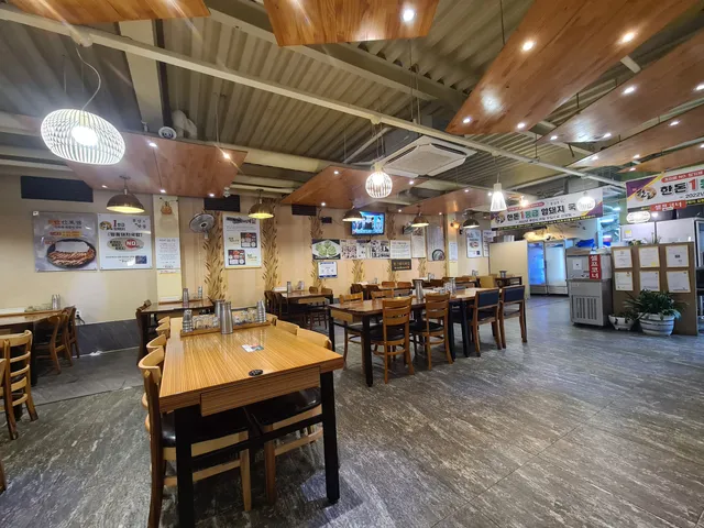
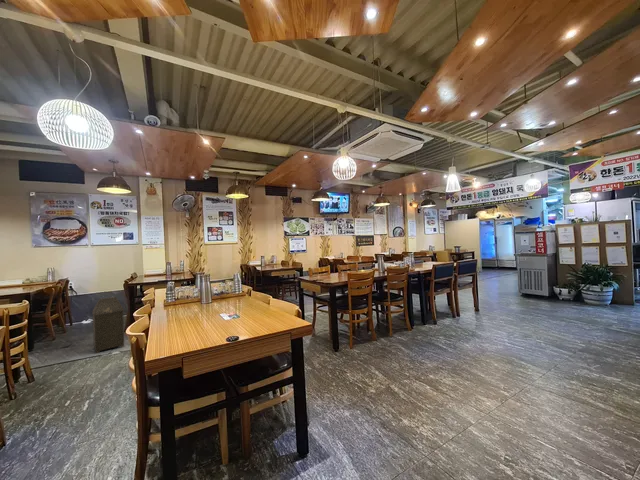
+ trash can (108, 322)
